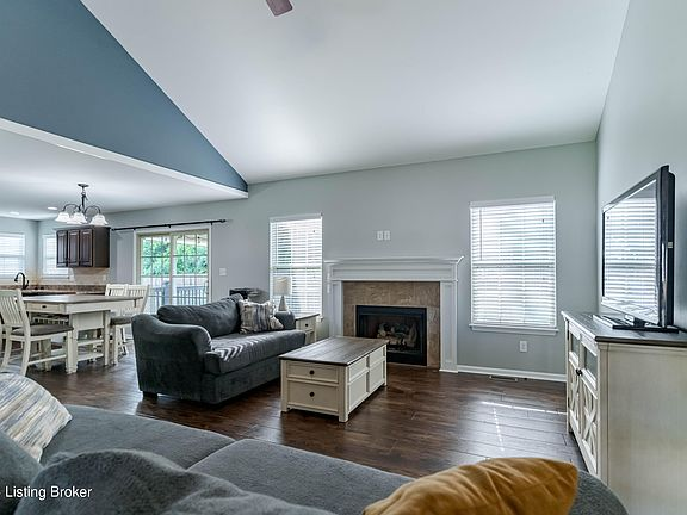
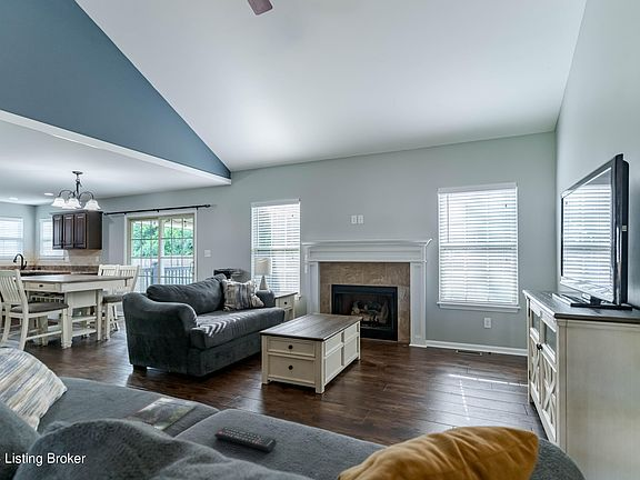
+ remote control (244, 439)
+ magazine (157, 416)
